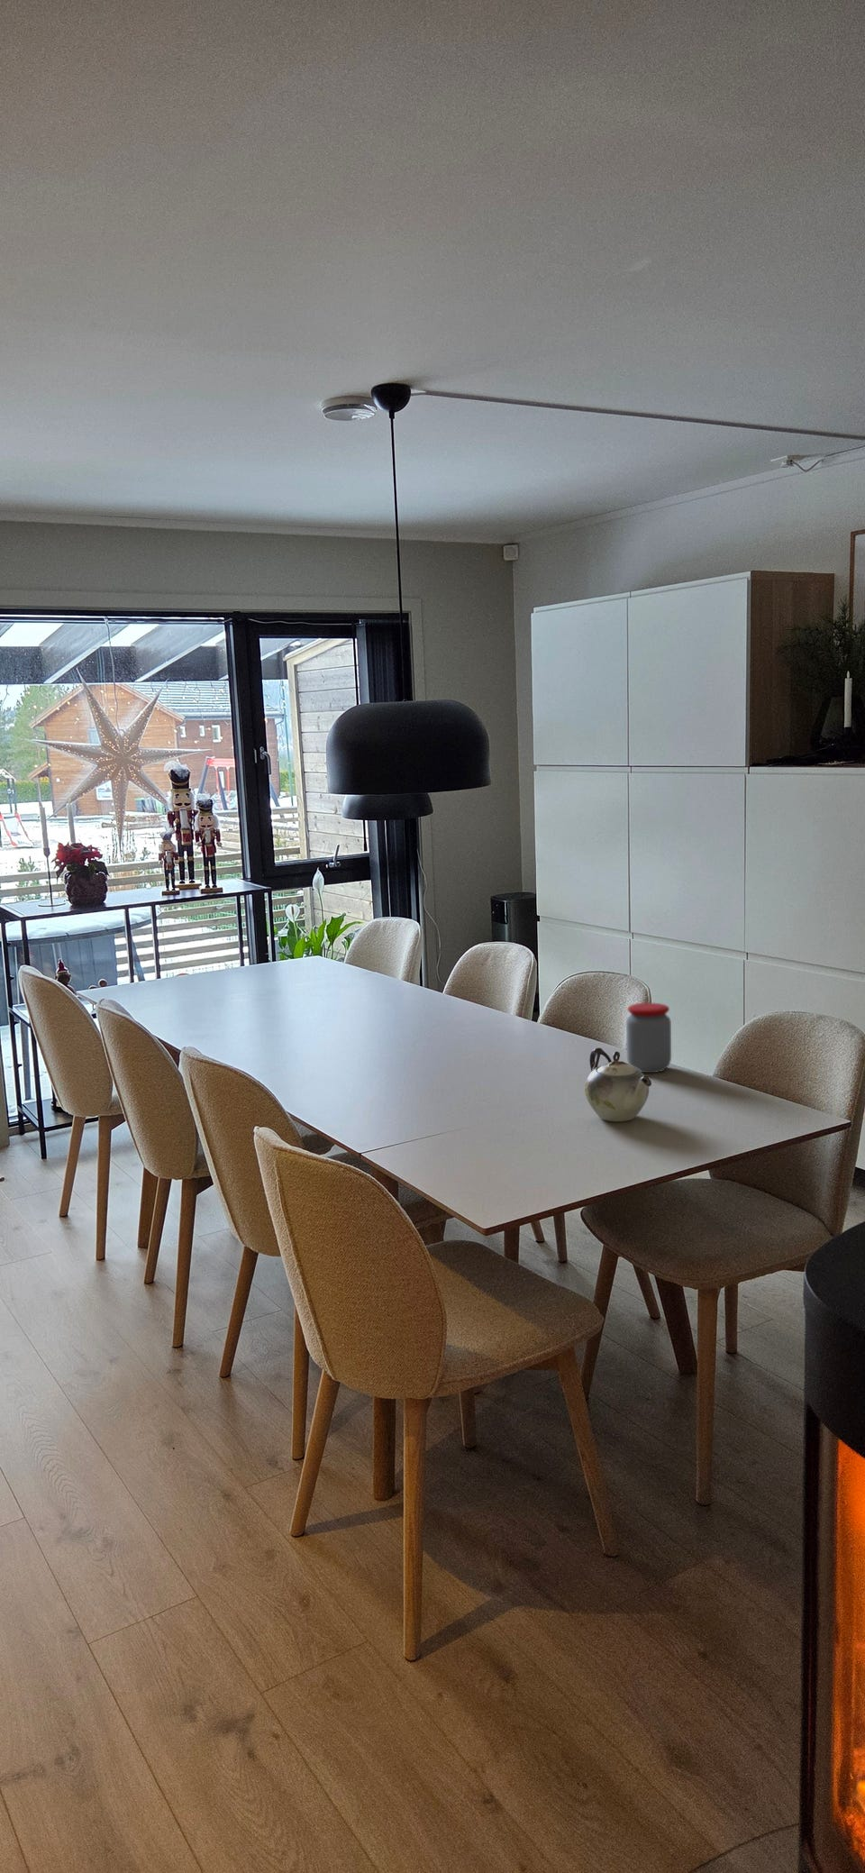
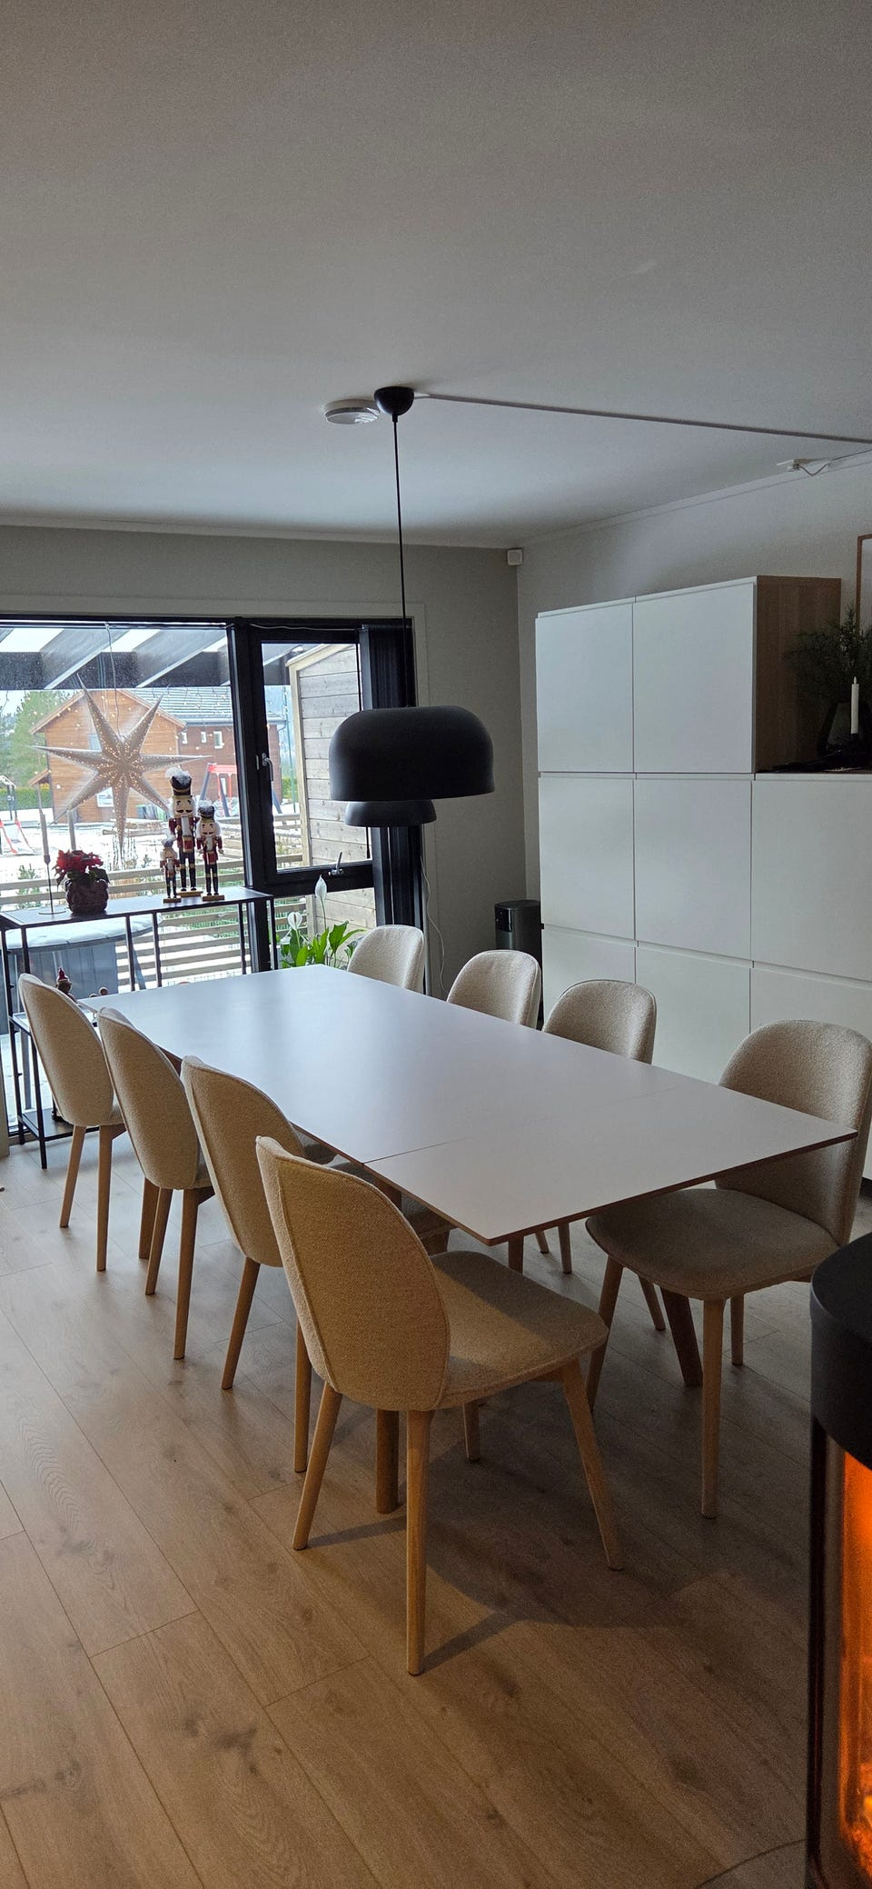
- jar (648, 1037)
- teapot (619, 1086)
